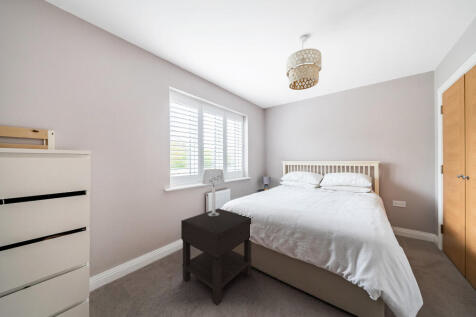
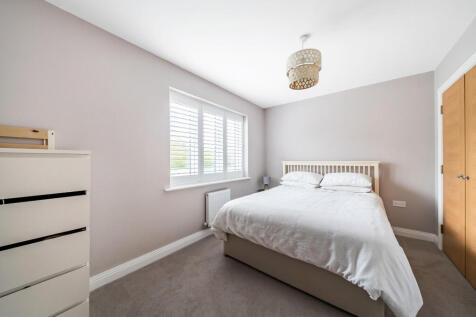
- table lamp (213, 191)
- nightstand (218, 247)
